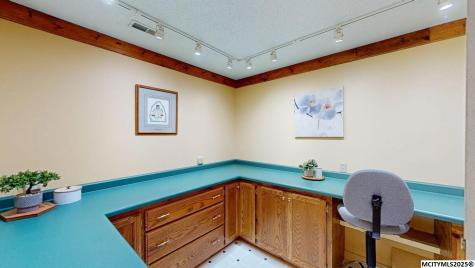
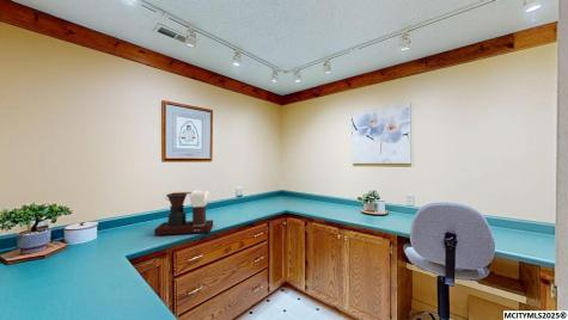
+ coffee maker (184, 213)
